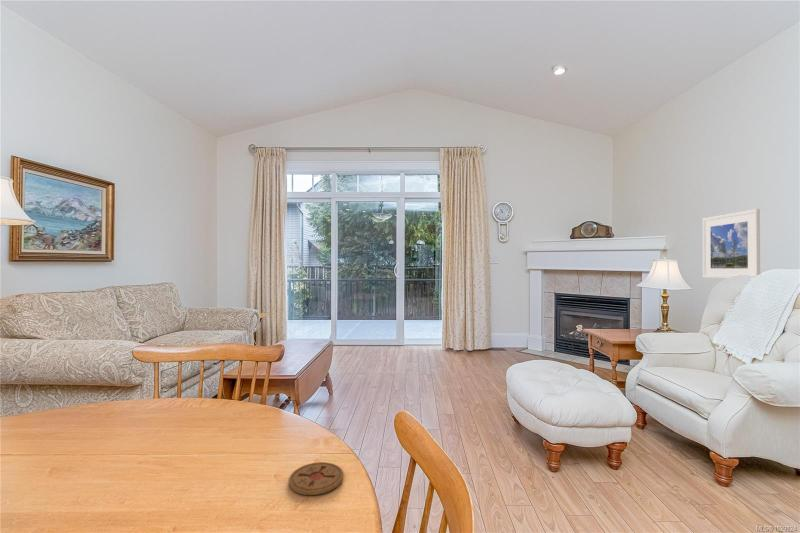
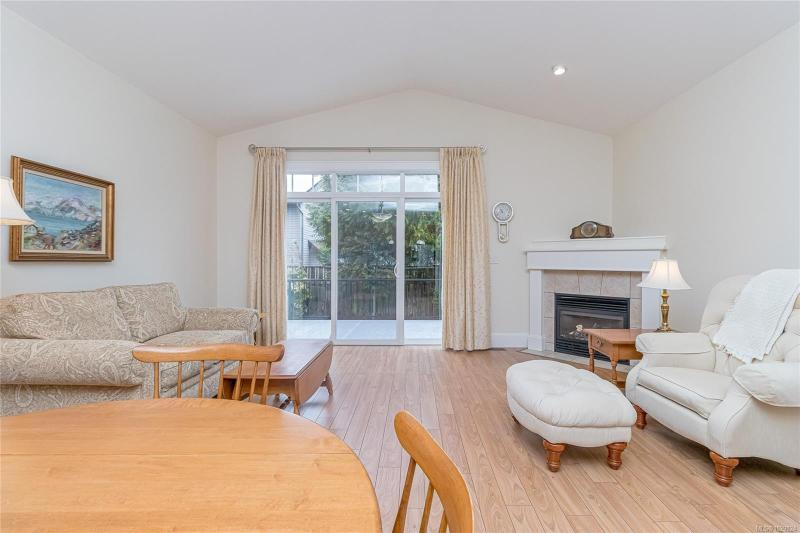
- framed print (728, 246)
- coaster (316, 477)
